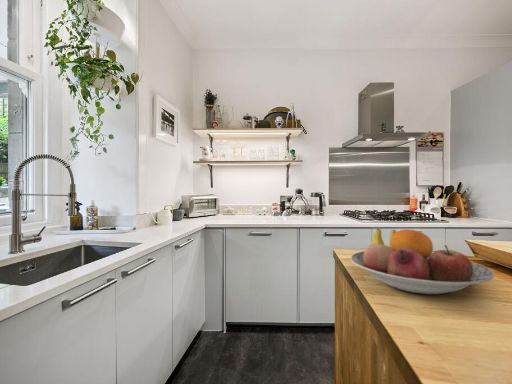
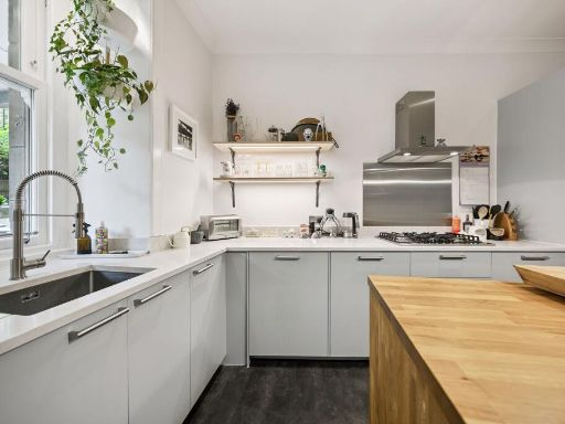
- fruit bowl (414, 257)
